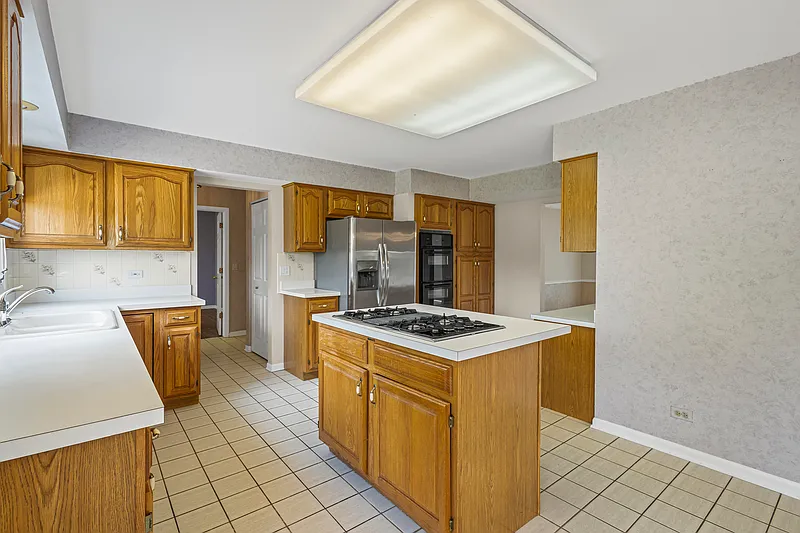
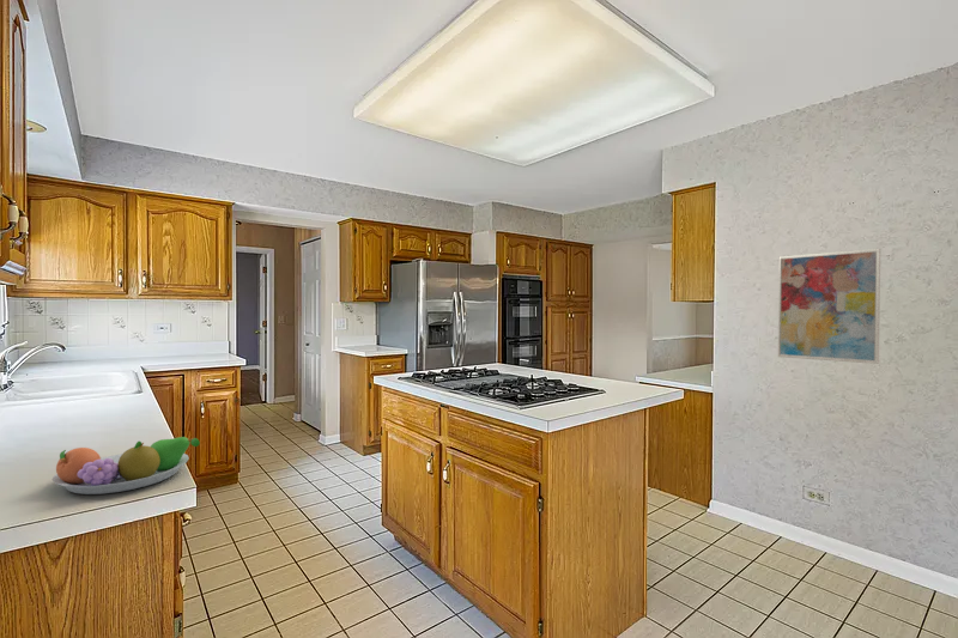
+ wall art (825, 306)
+ fruit bowl (129, 456)
